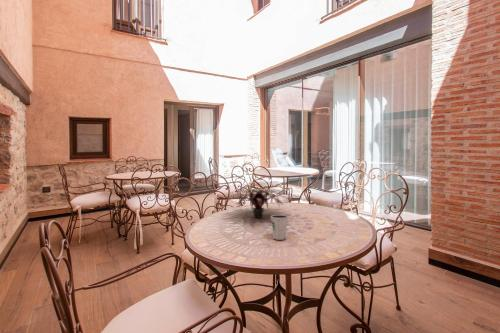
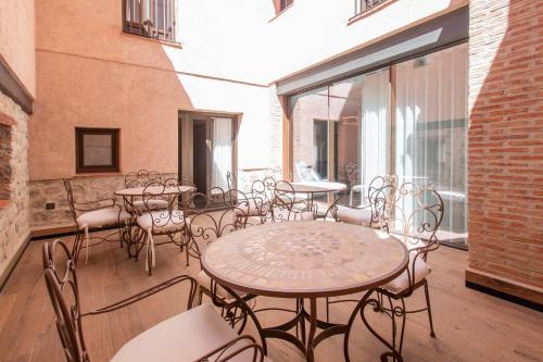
- plant (258, 203)
- dixie cup (279, 227)
